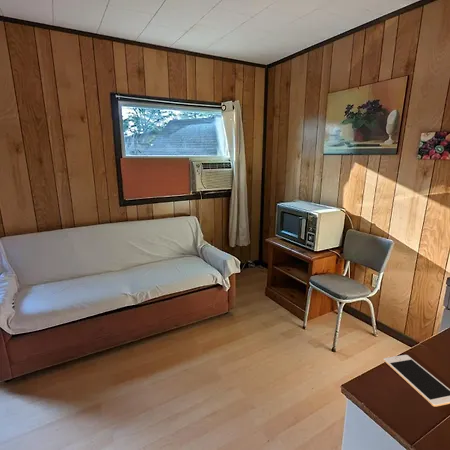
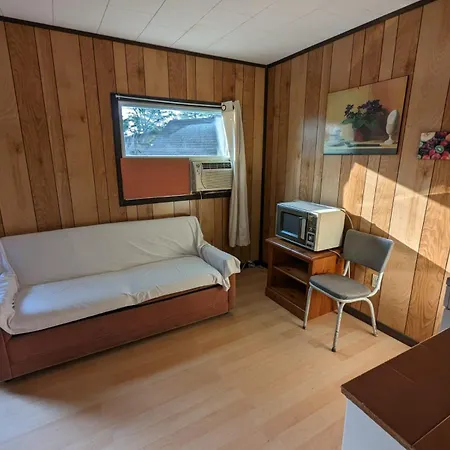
- cell phone (418, 377)
